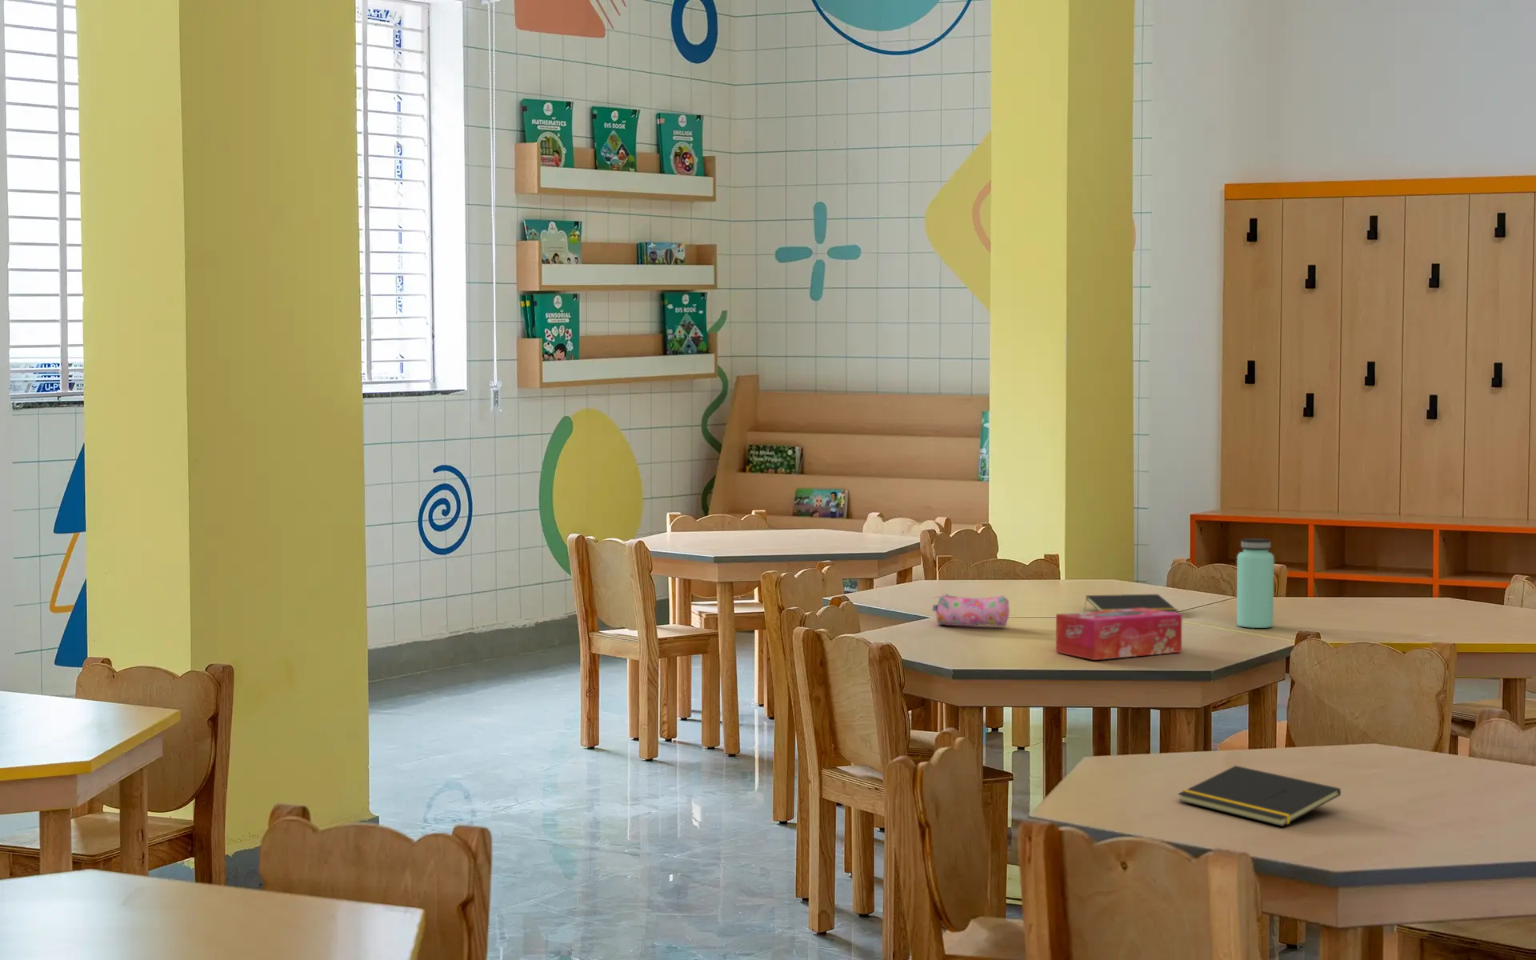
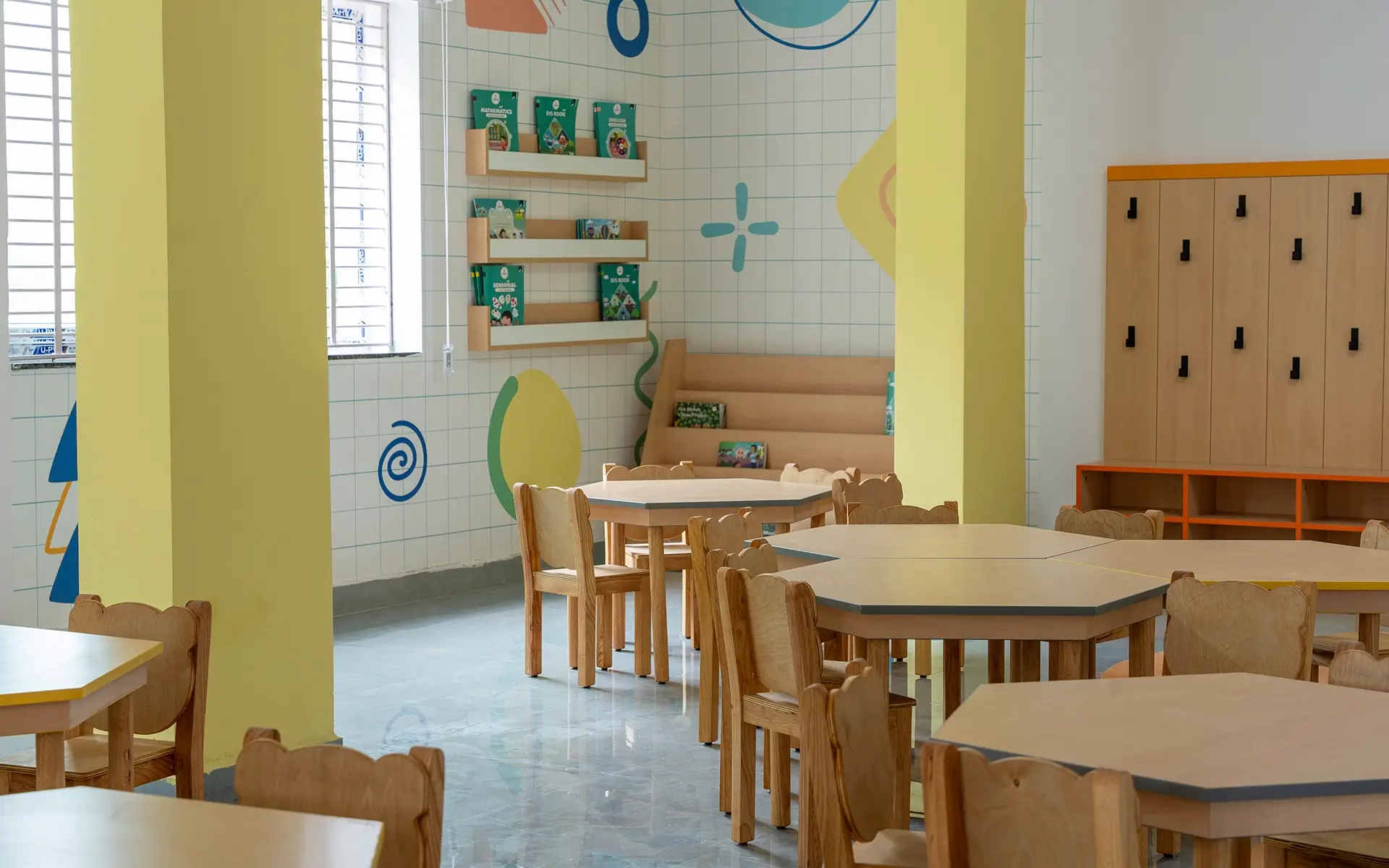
- pencil case (971, 611)
- bottle (1255, 583)
- tissue box (1118, 633)
- notepad (1131, 605)
- notepad (1257, 794)
